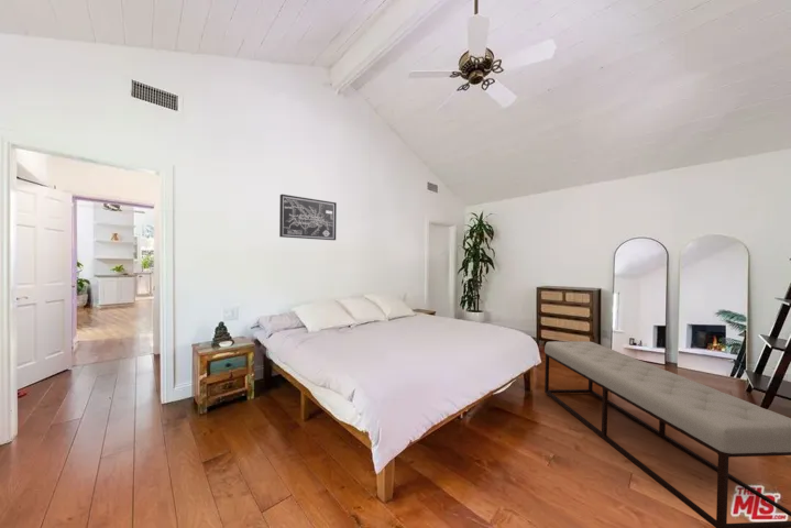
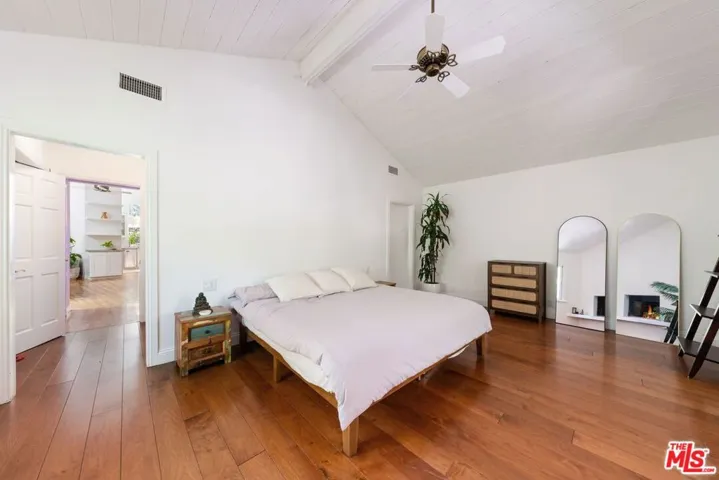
- wall art (309, 218)
- bench (634, 403)
